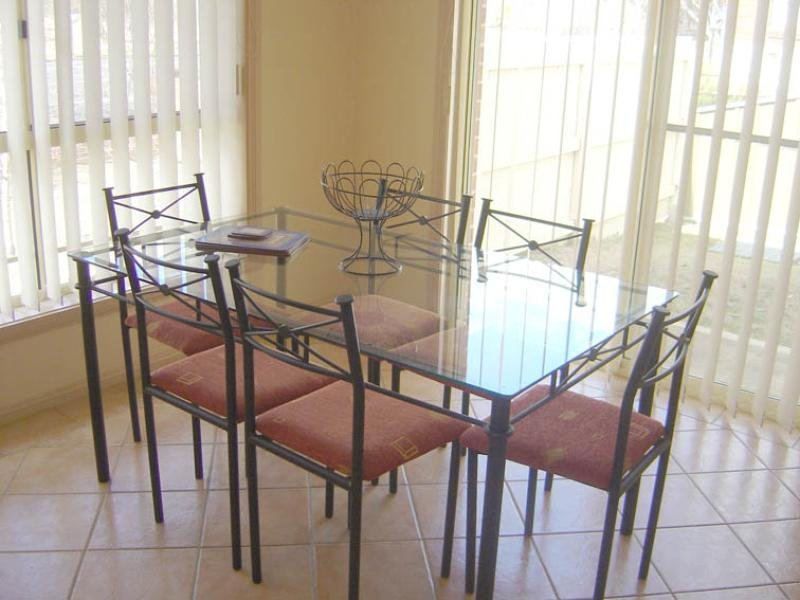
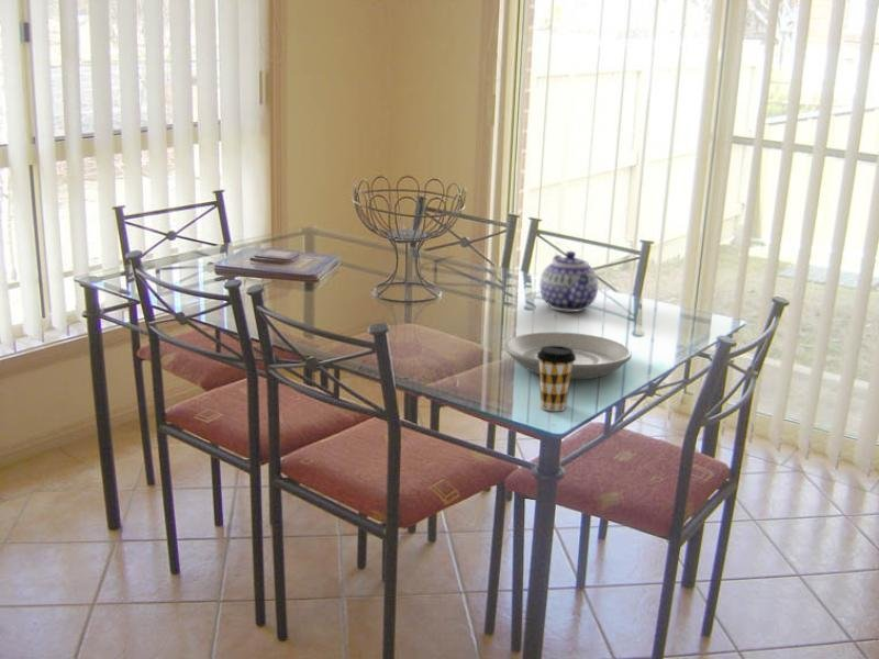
+ plate (572, 353)
+ coffee cup (555, 378)
+ teapot (569, 279)
